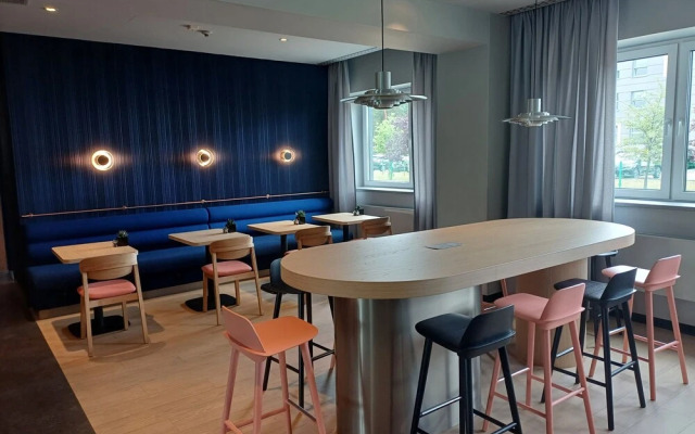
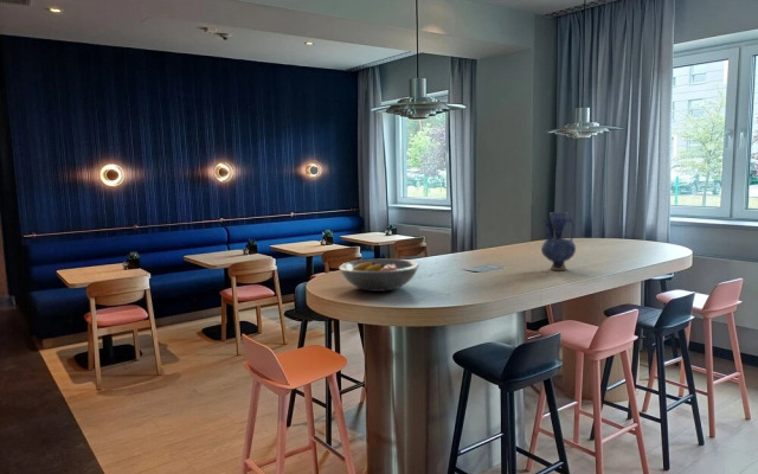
+ fruit bowl (379, 273)
+ vase (558, 241)
